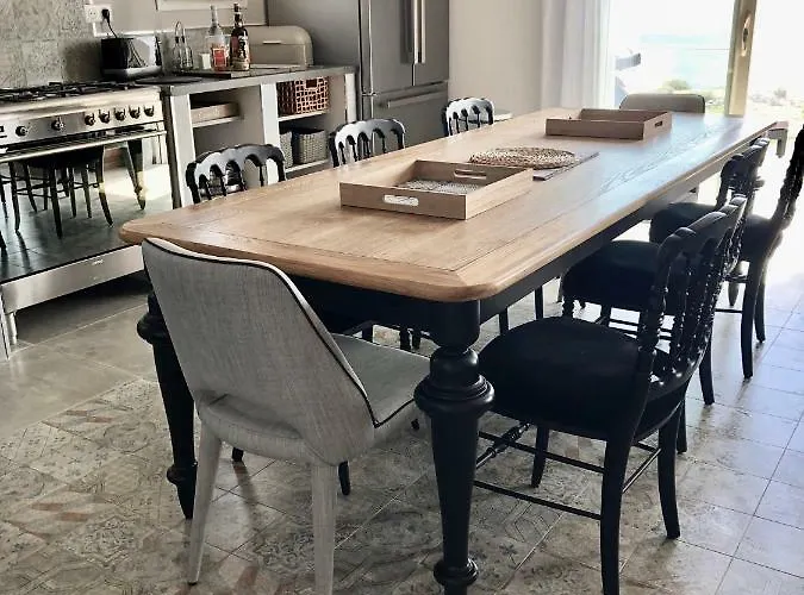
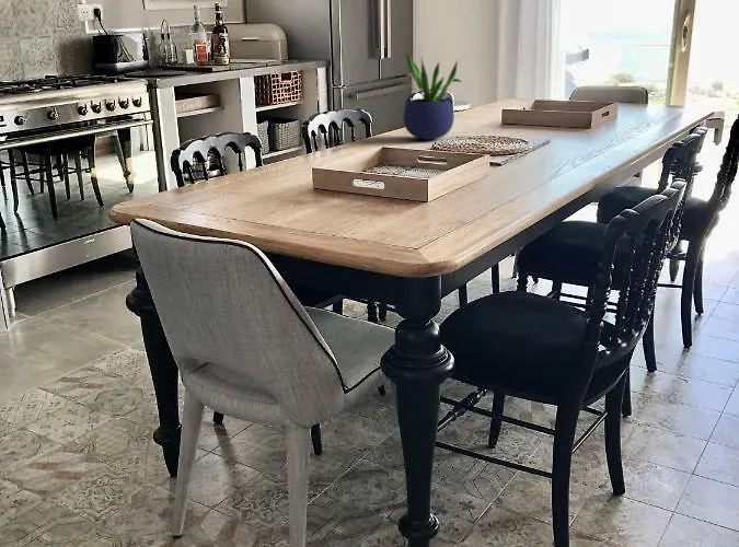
+ potted plant (430, 95)
